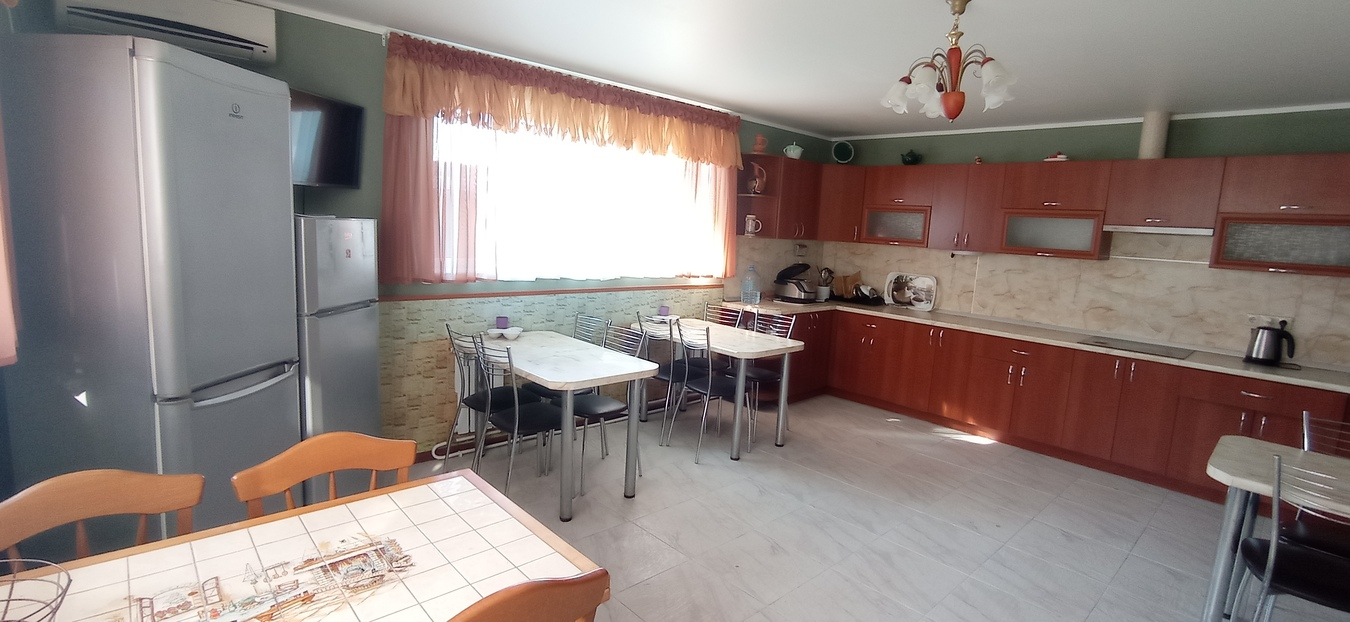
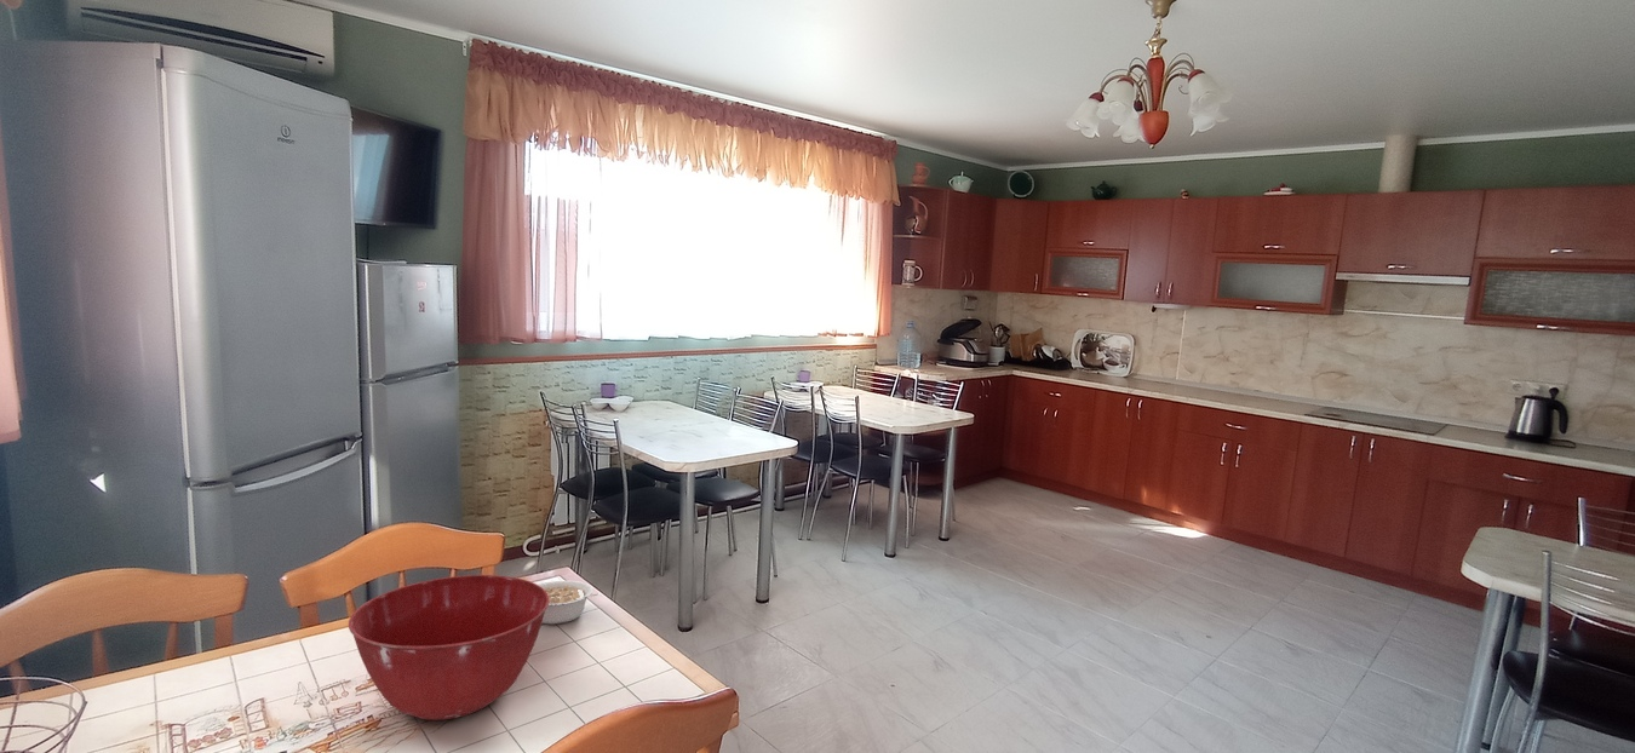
+ legume (560, 600)
+ mixing bowl (454, 650)
